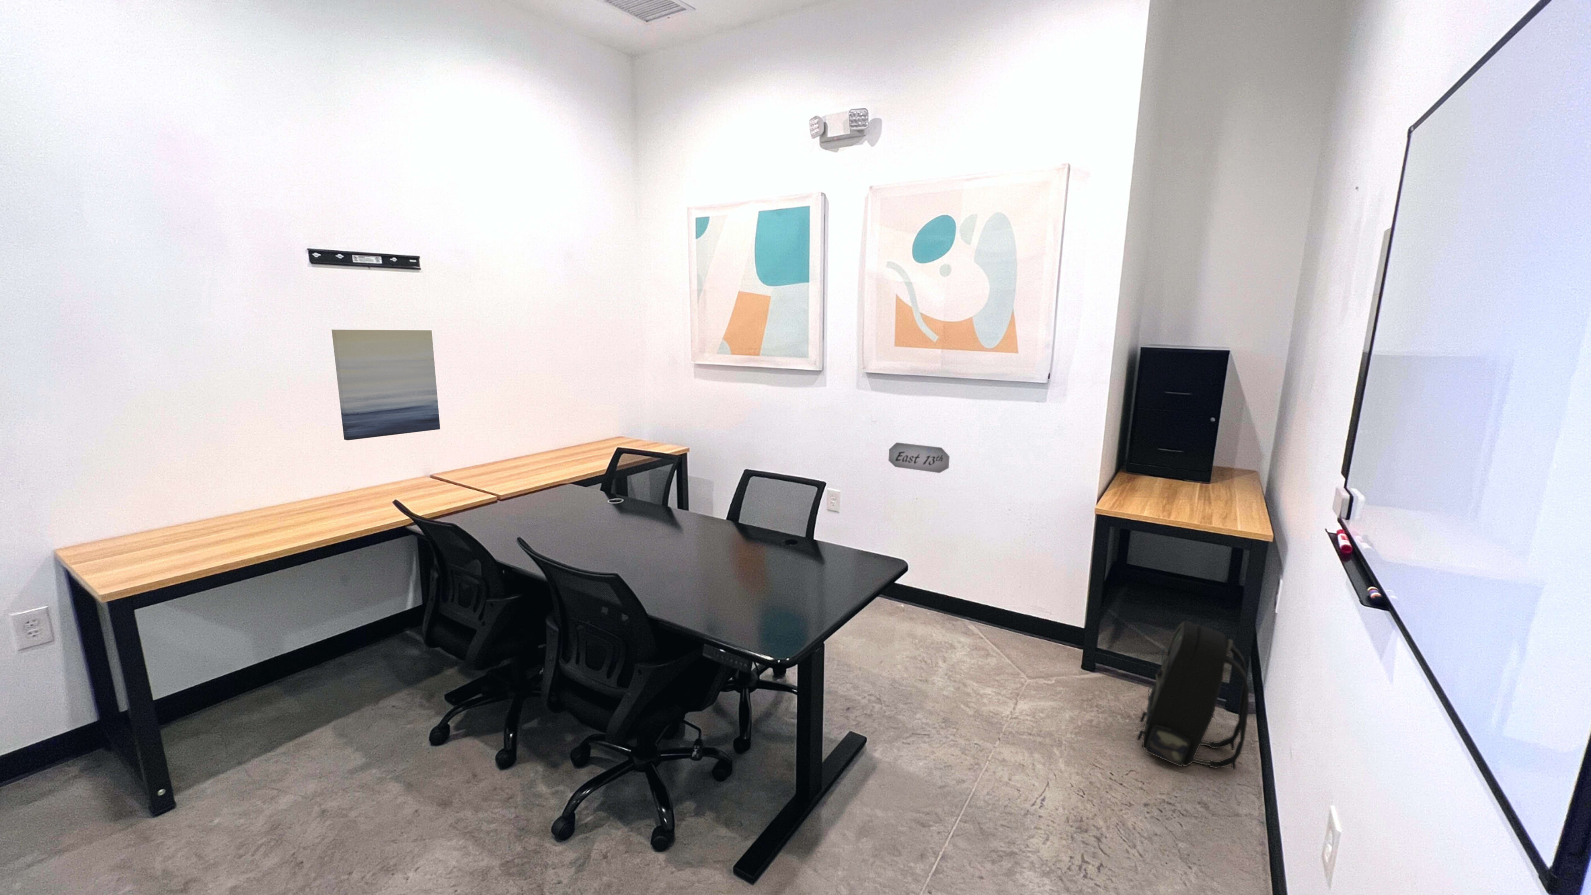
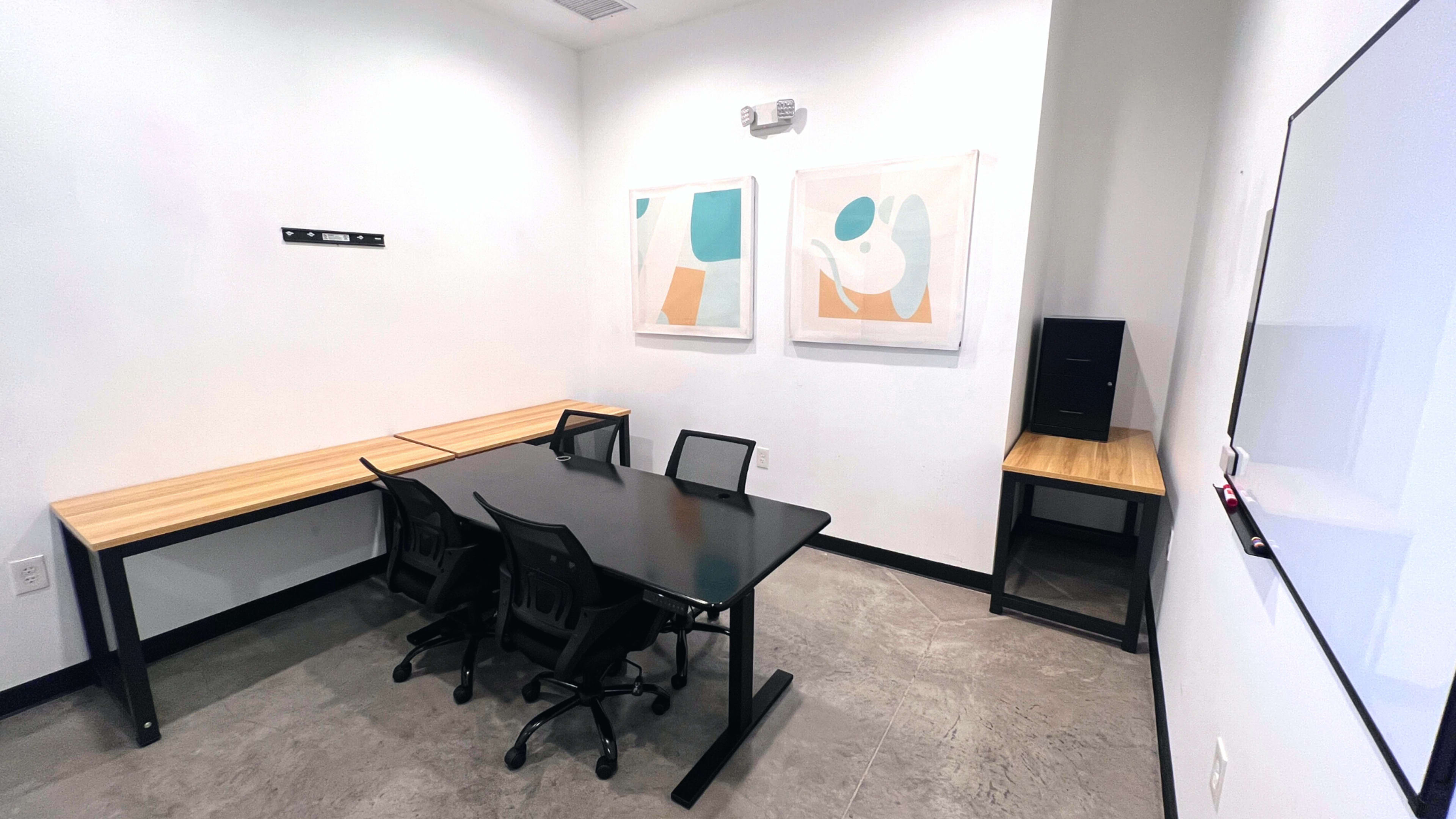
- backpack (1194, 690)
- wall art (389, 382)
- nameplate (918, 458)
